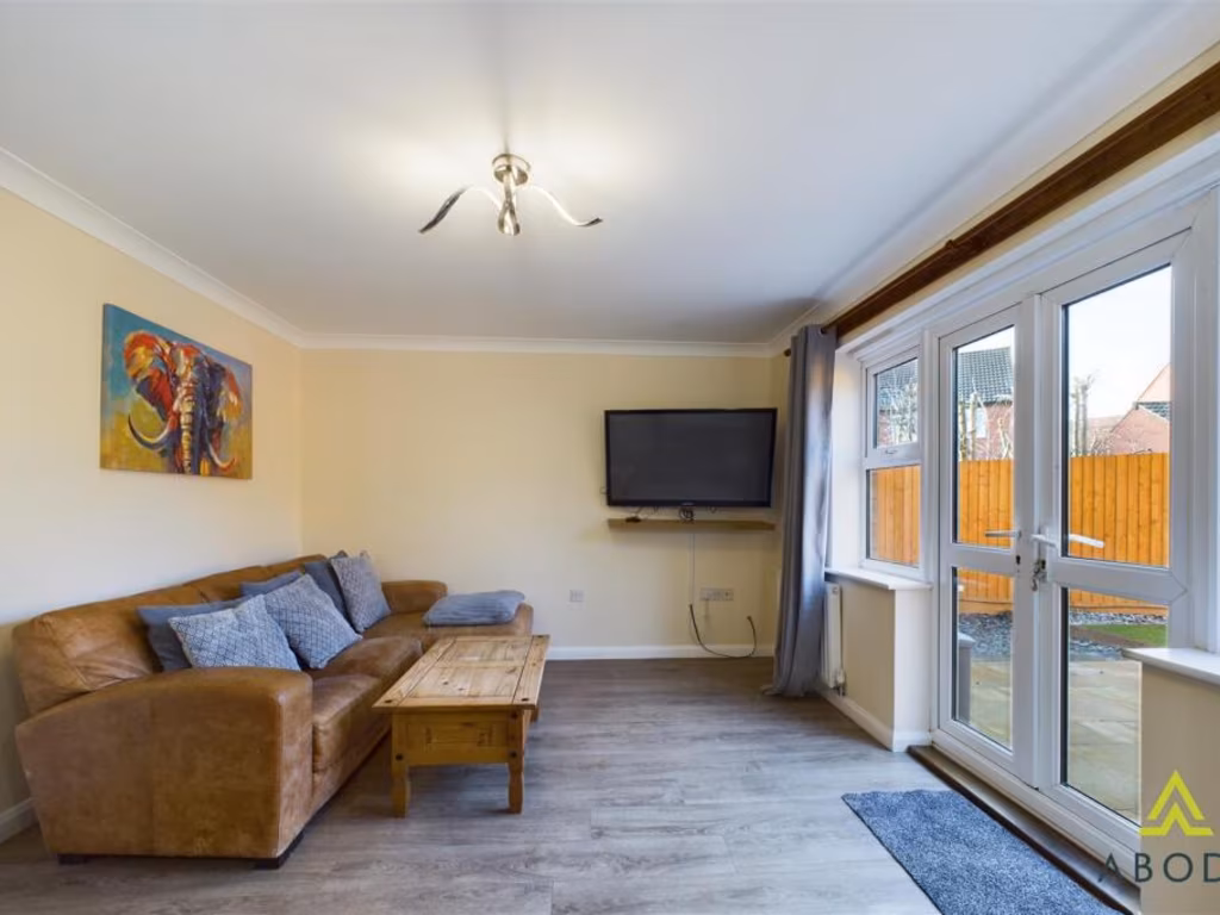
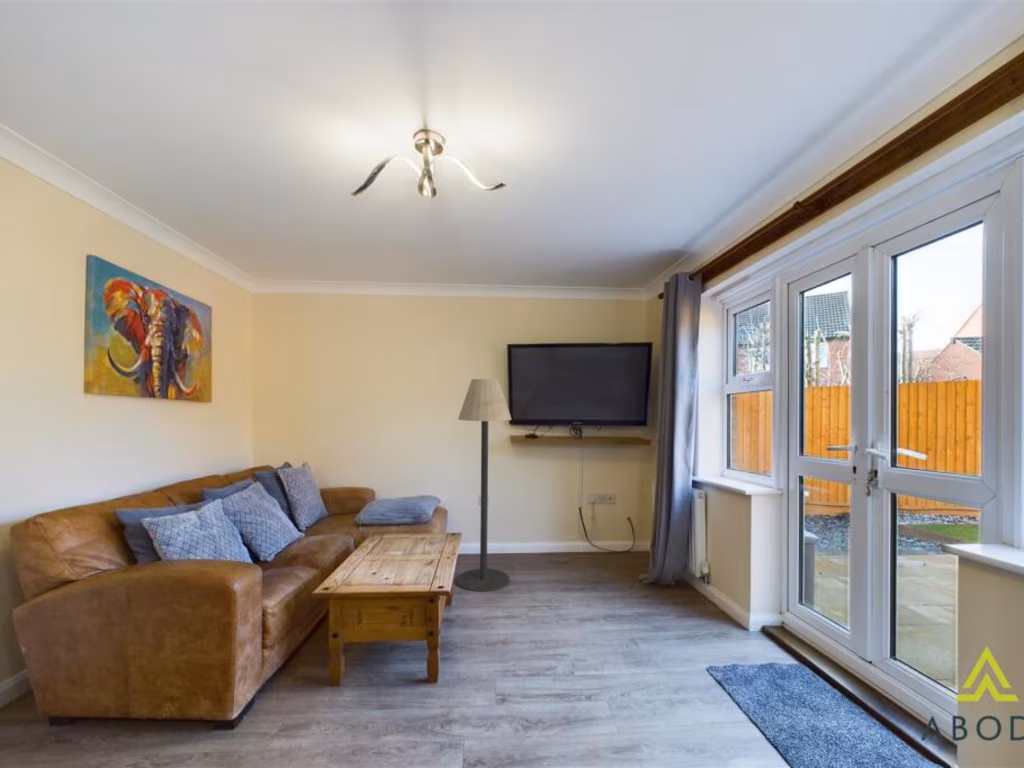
+ floor lamp (484, 480)
